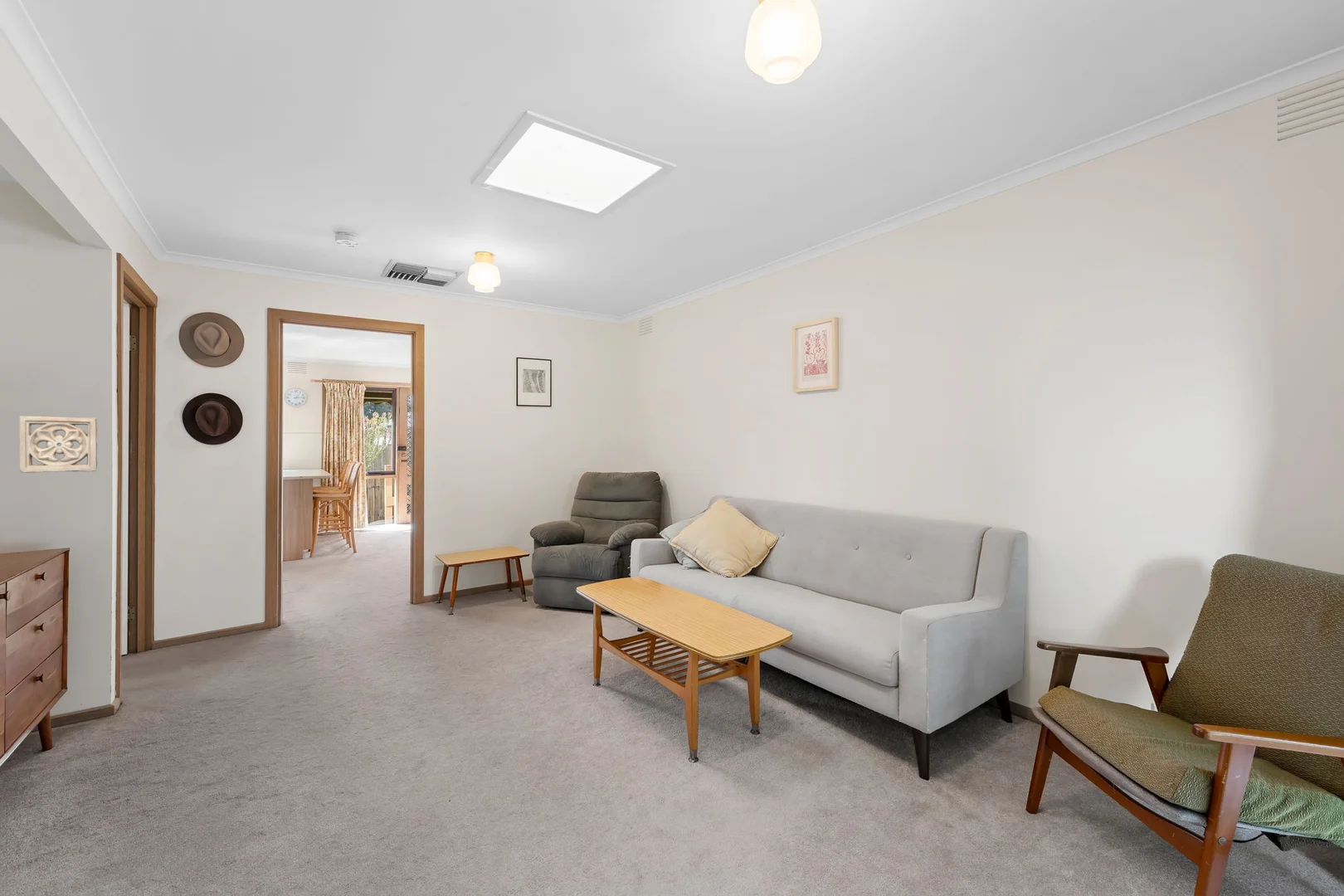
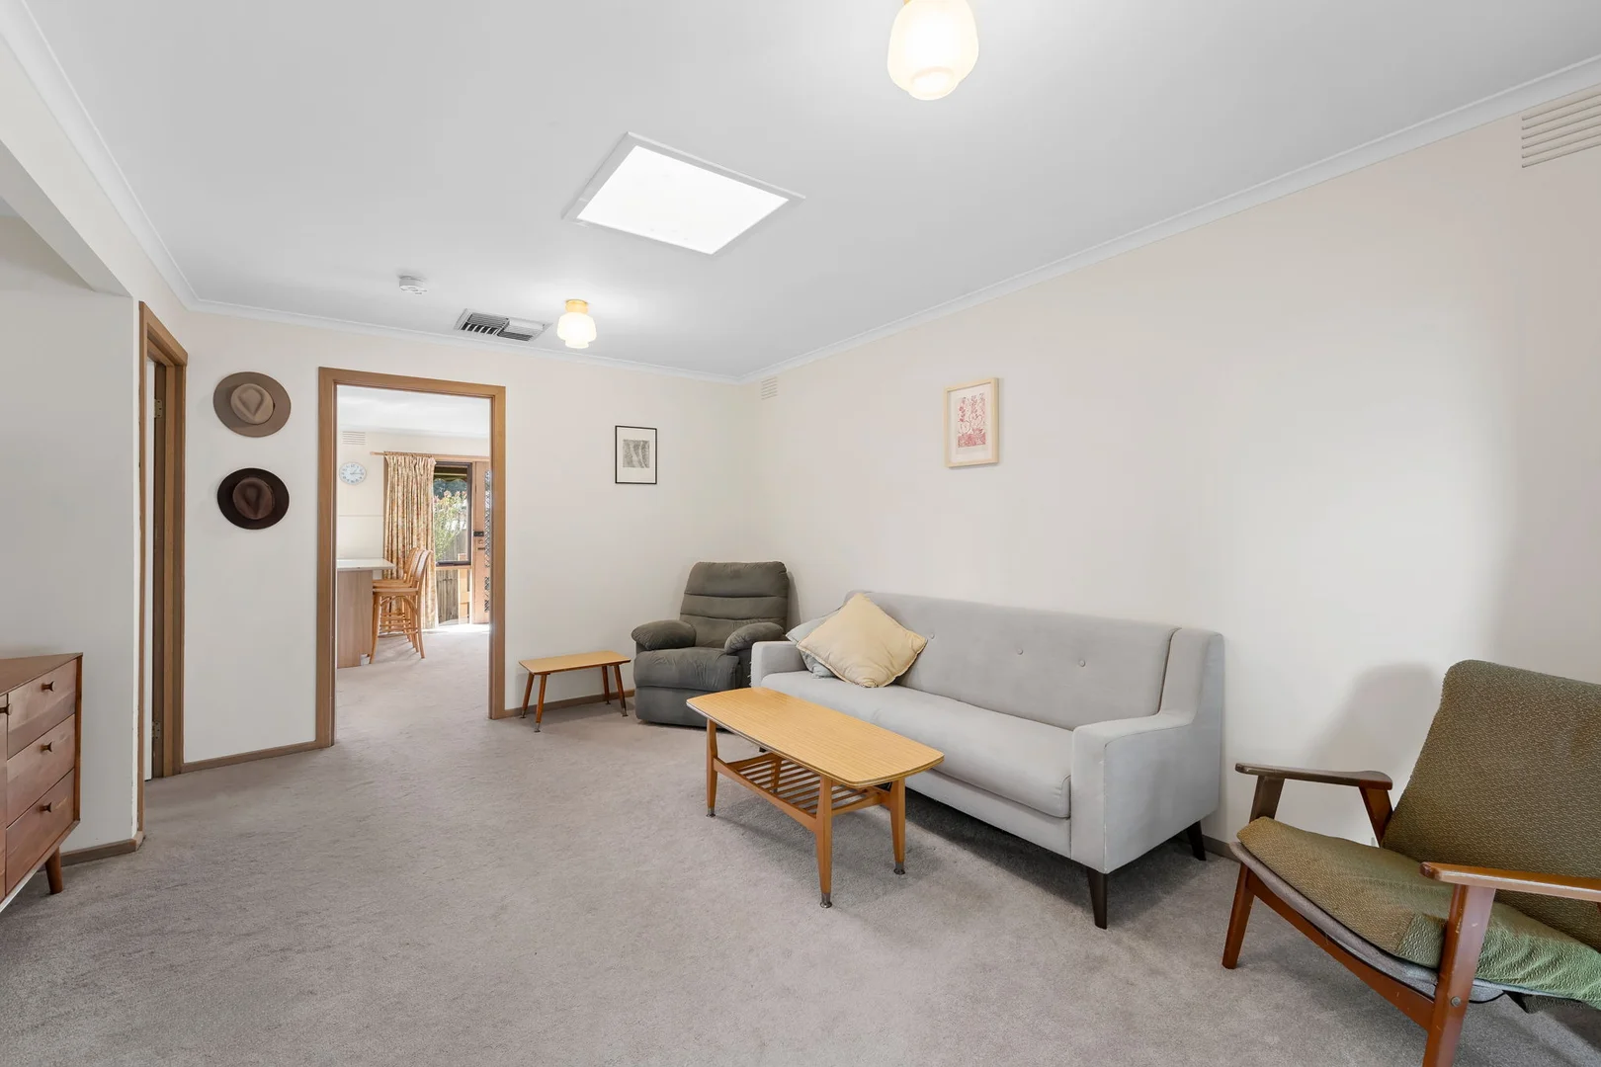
- wall ornament (58, 445)
